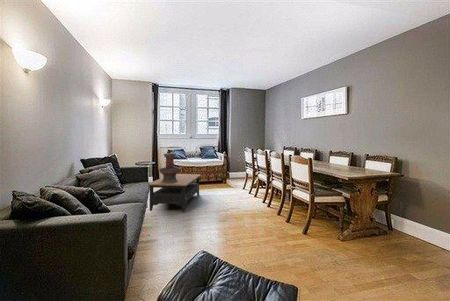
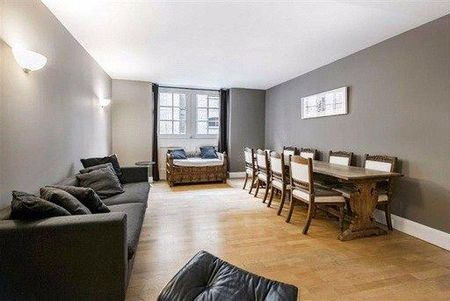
- coffee table (177, 190)
- decorative urn (169, 167)
